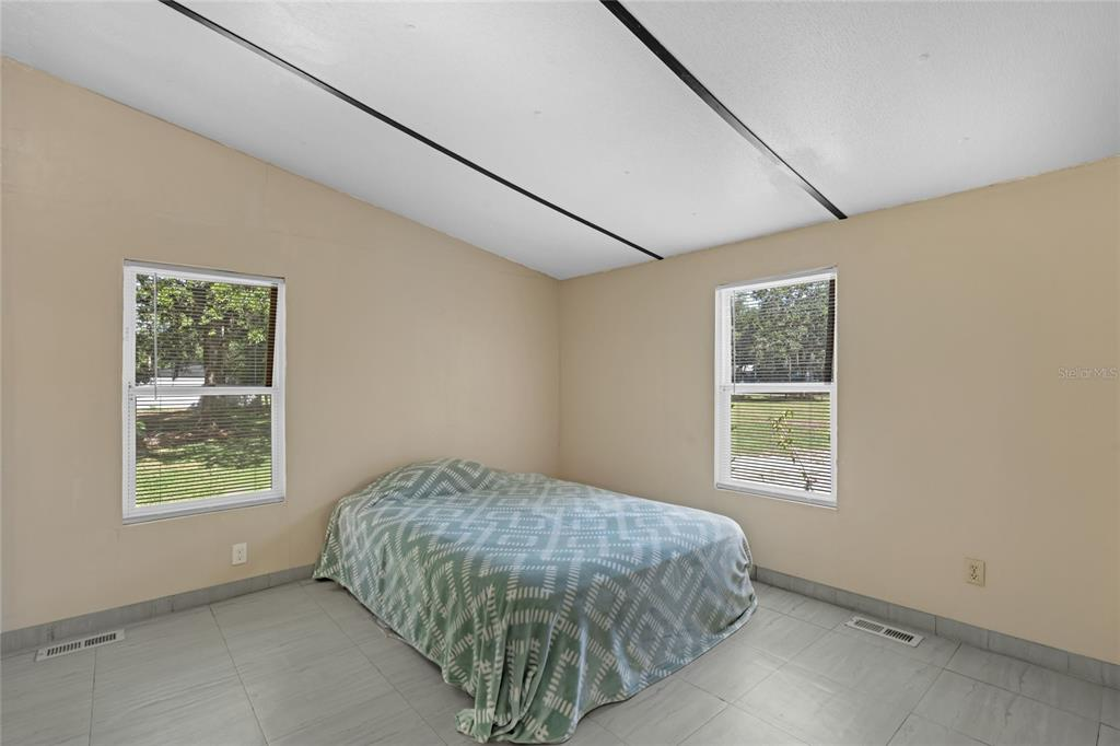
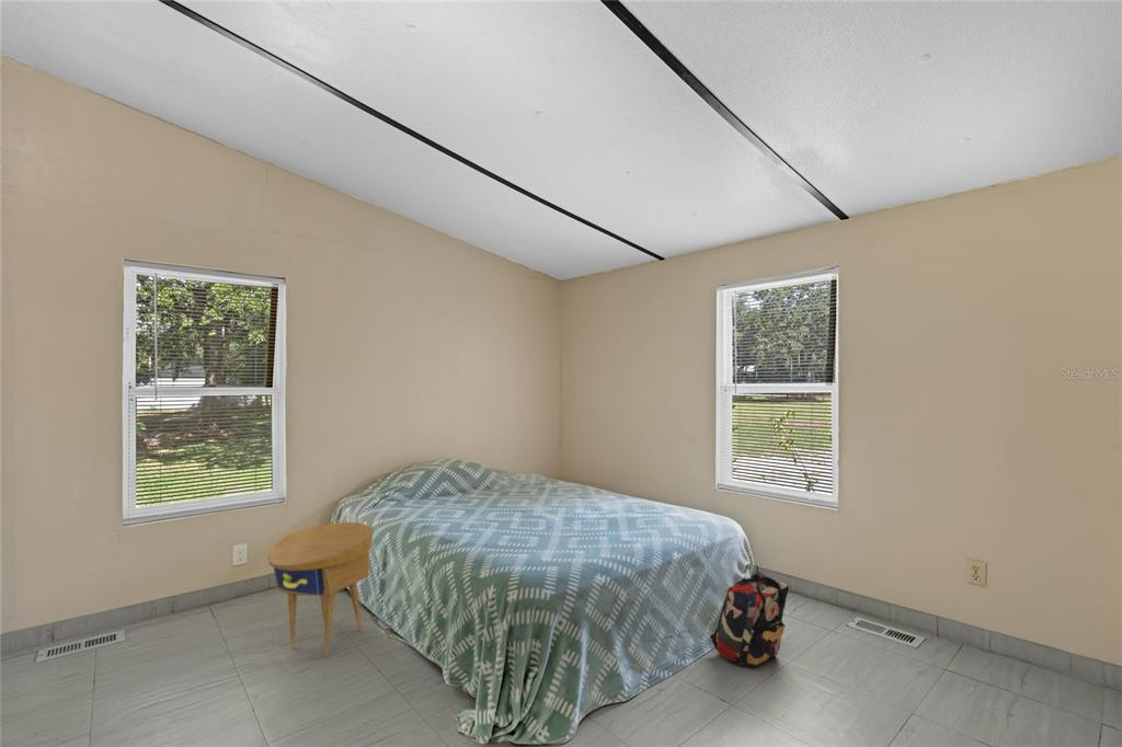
+ side table (321, 586)
+ backpack (748, 612)
